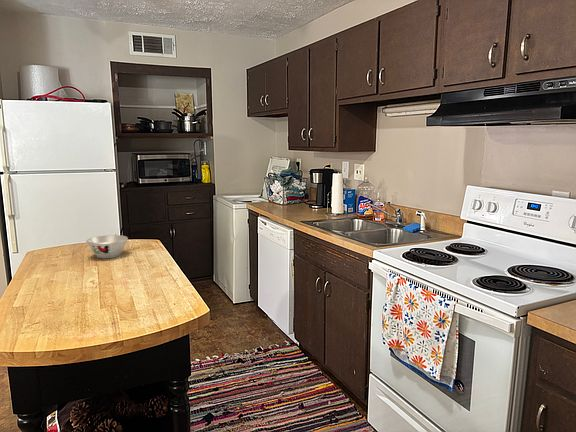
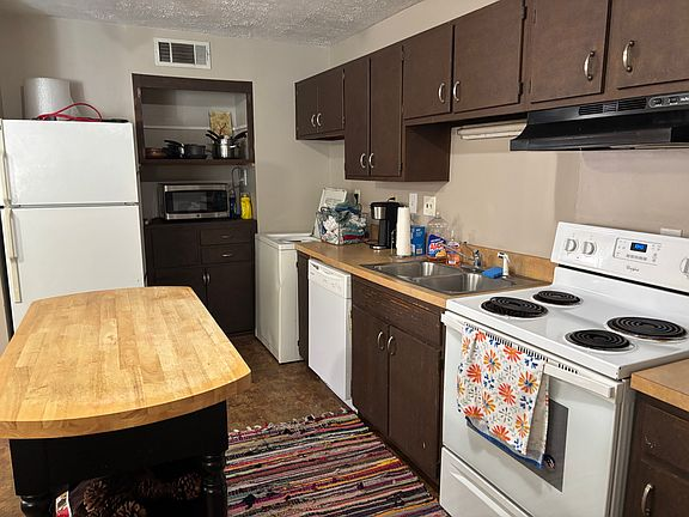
- bowl (107, 247)
